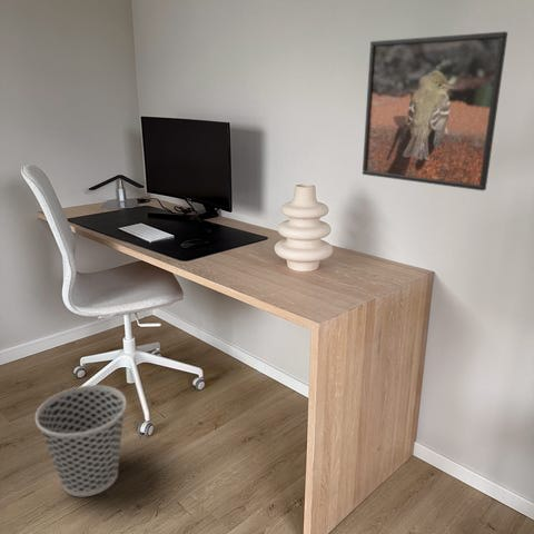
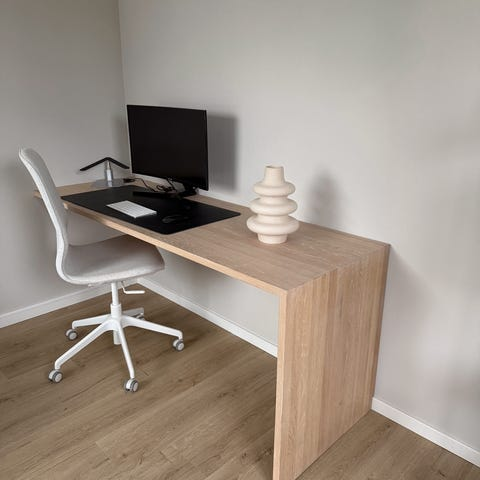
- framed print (425, 112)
- wastebasket (86, 443)
